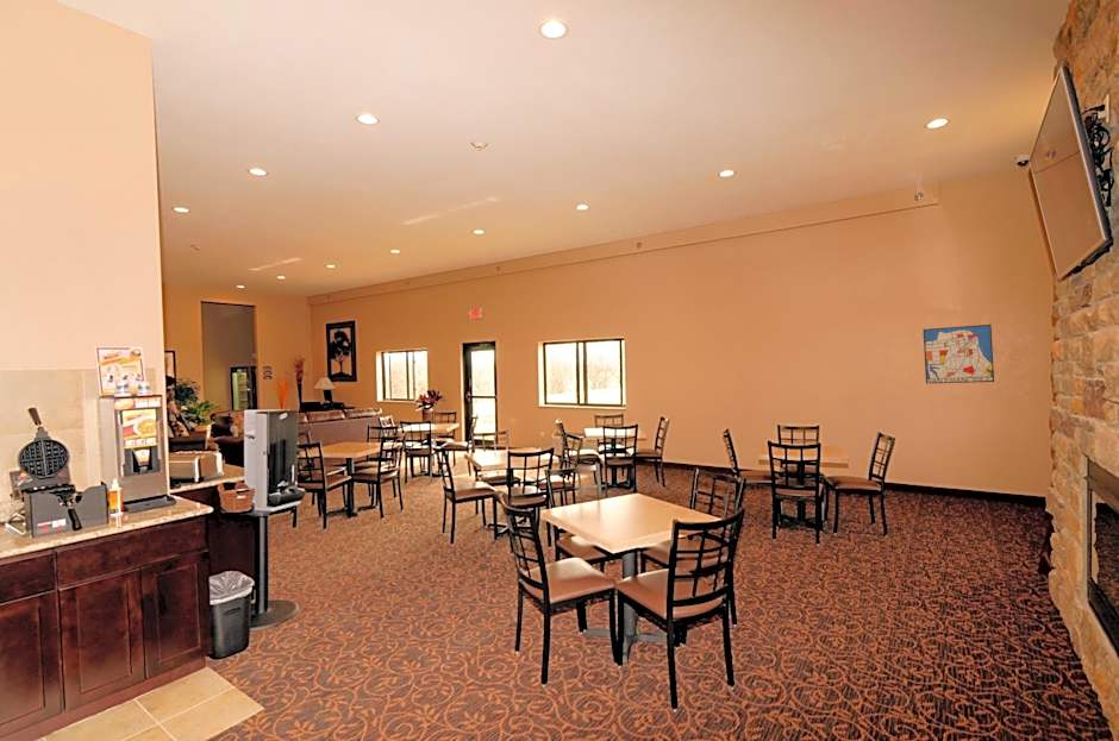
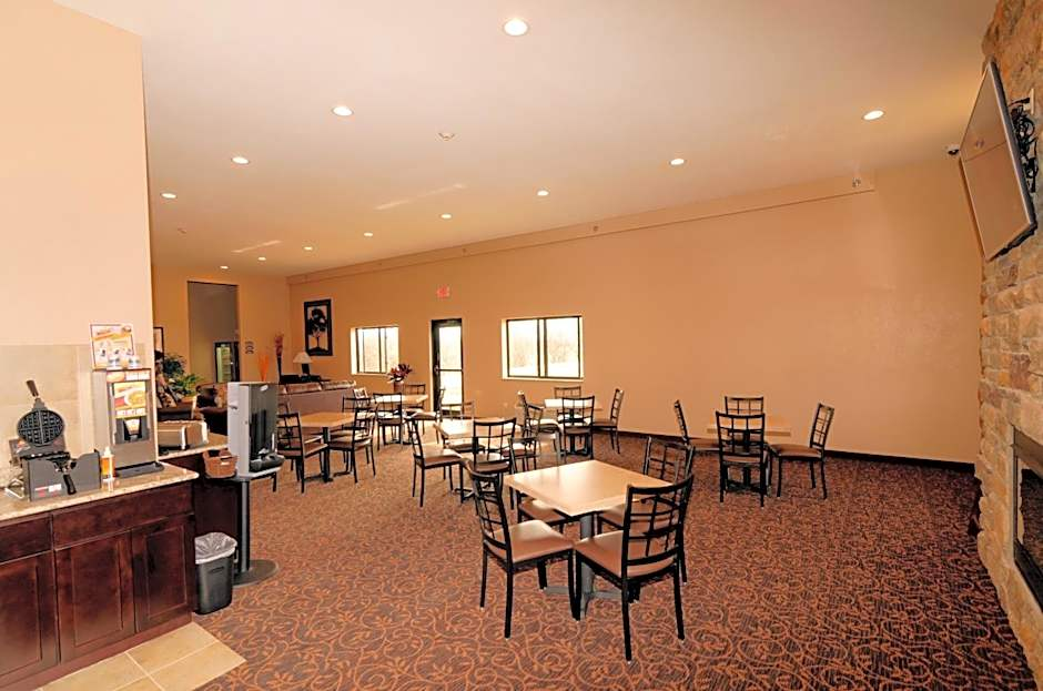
- wall art (957, 354)
